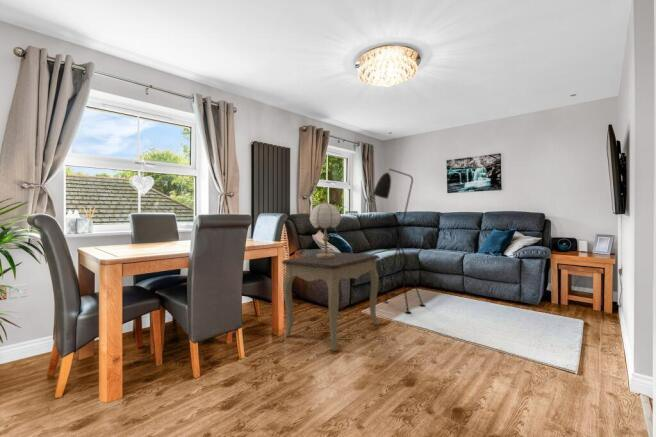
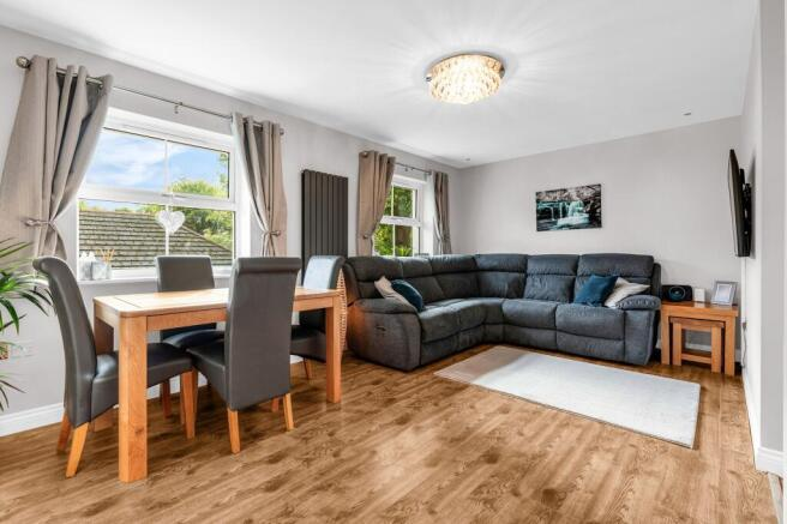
- table lamp (325, 228)
- side table (333, 293)
- floor lamp (399, 235)
